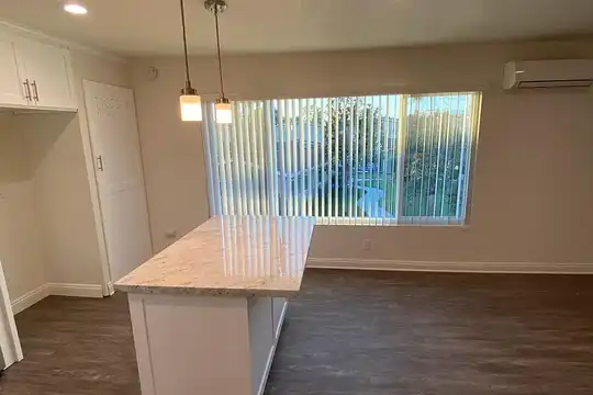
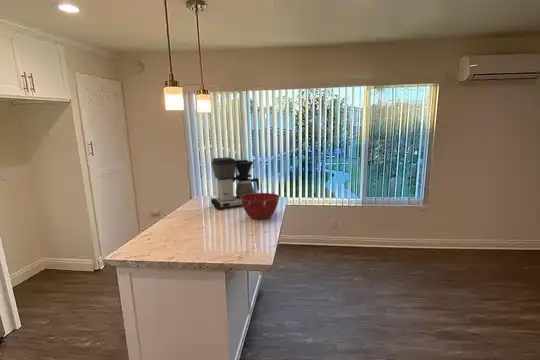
+ mixing bowl (260, 206)
+ coffee maker (238, 181)
